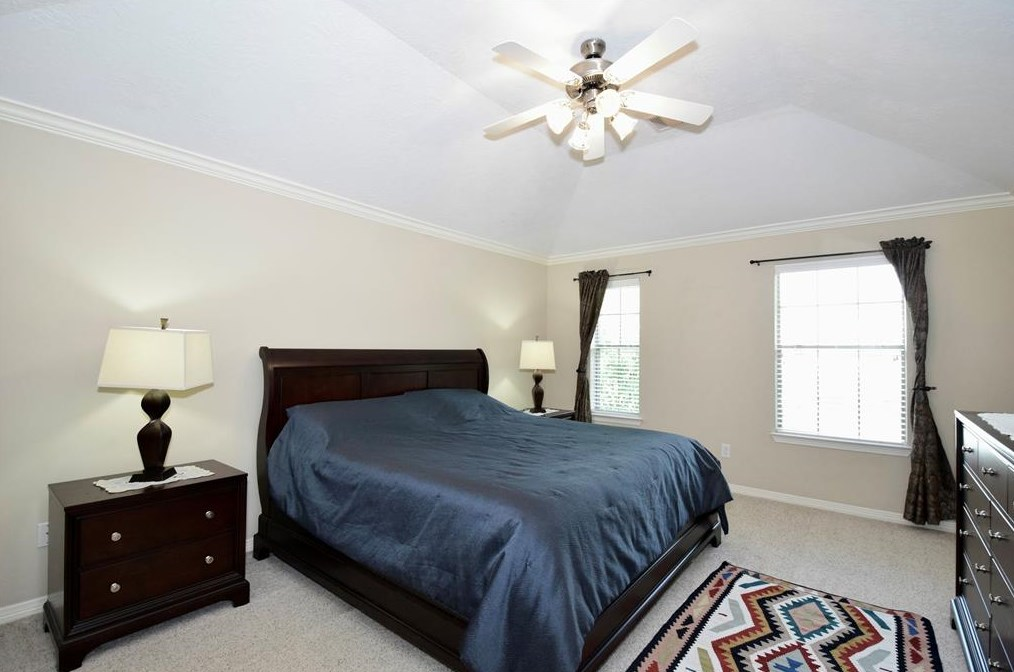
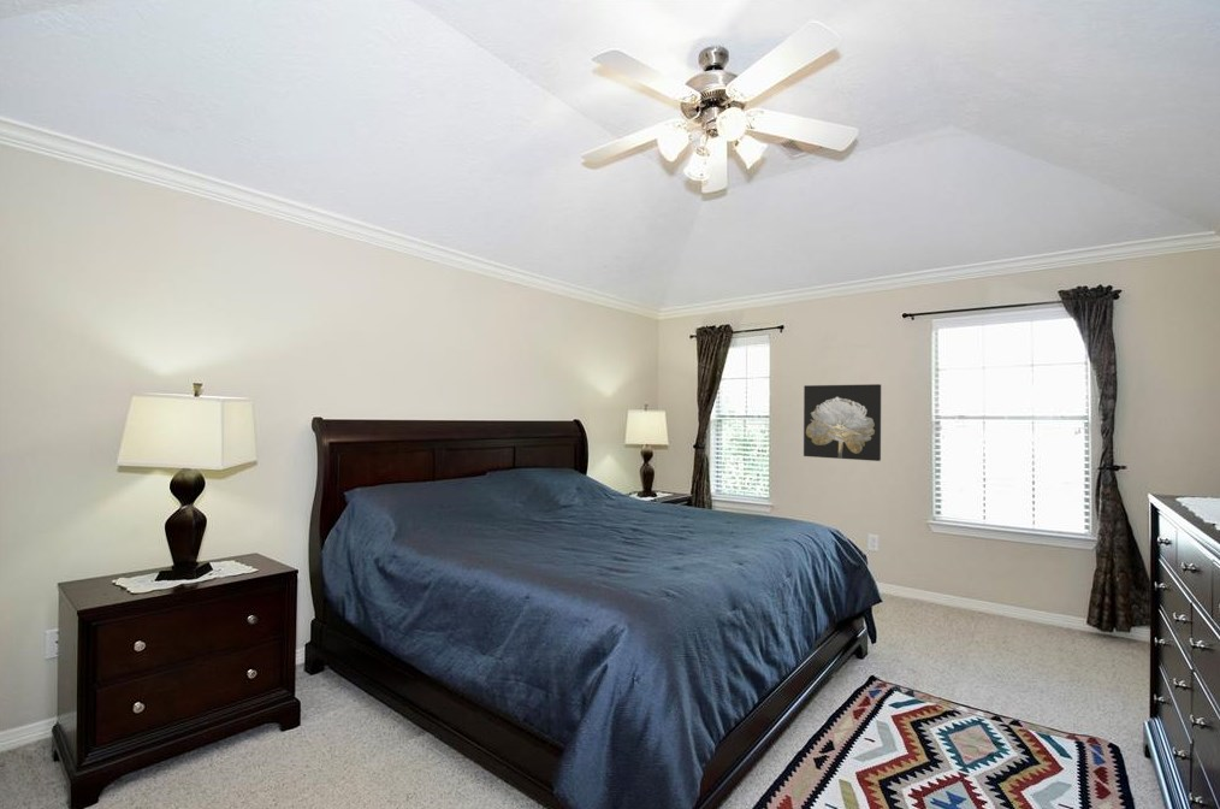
+ wall art (841, 421)
